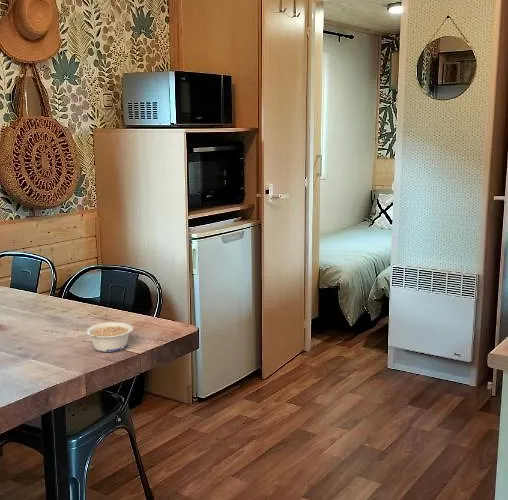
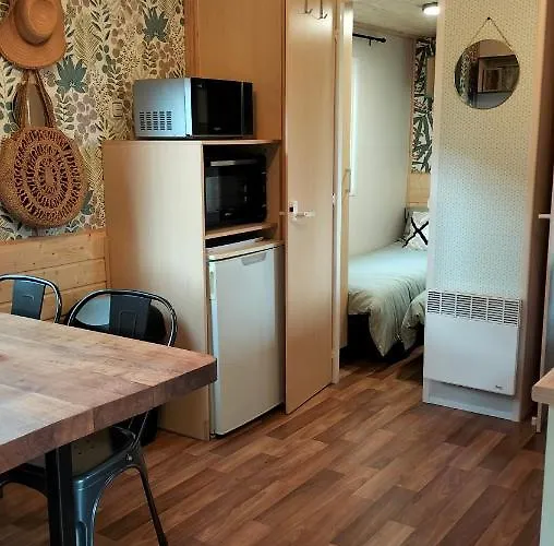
- legume (109, 336)
